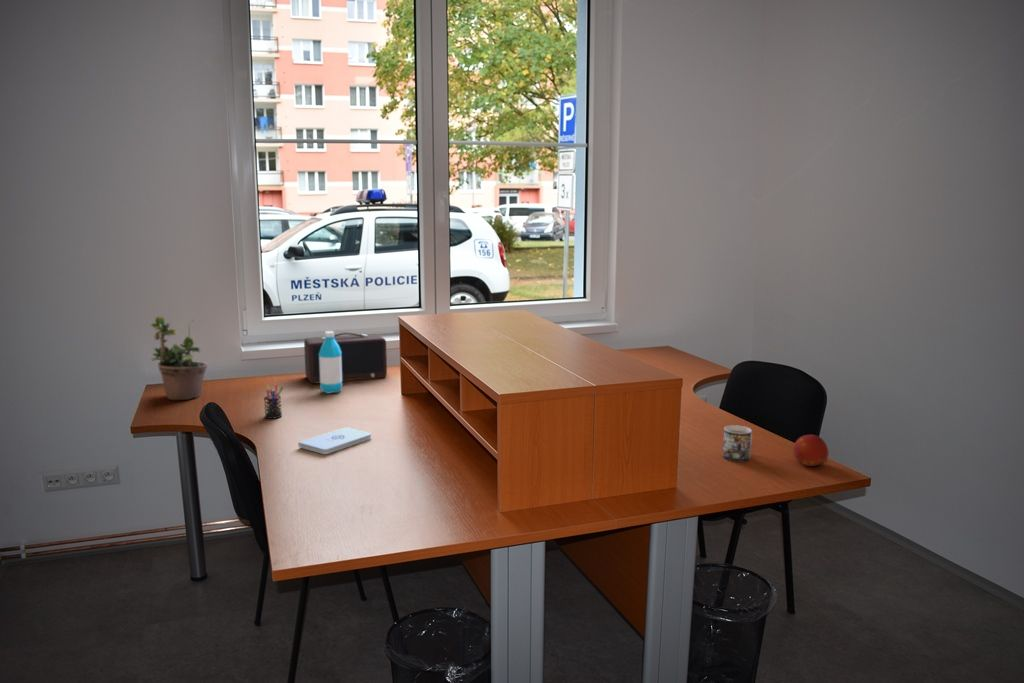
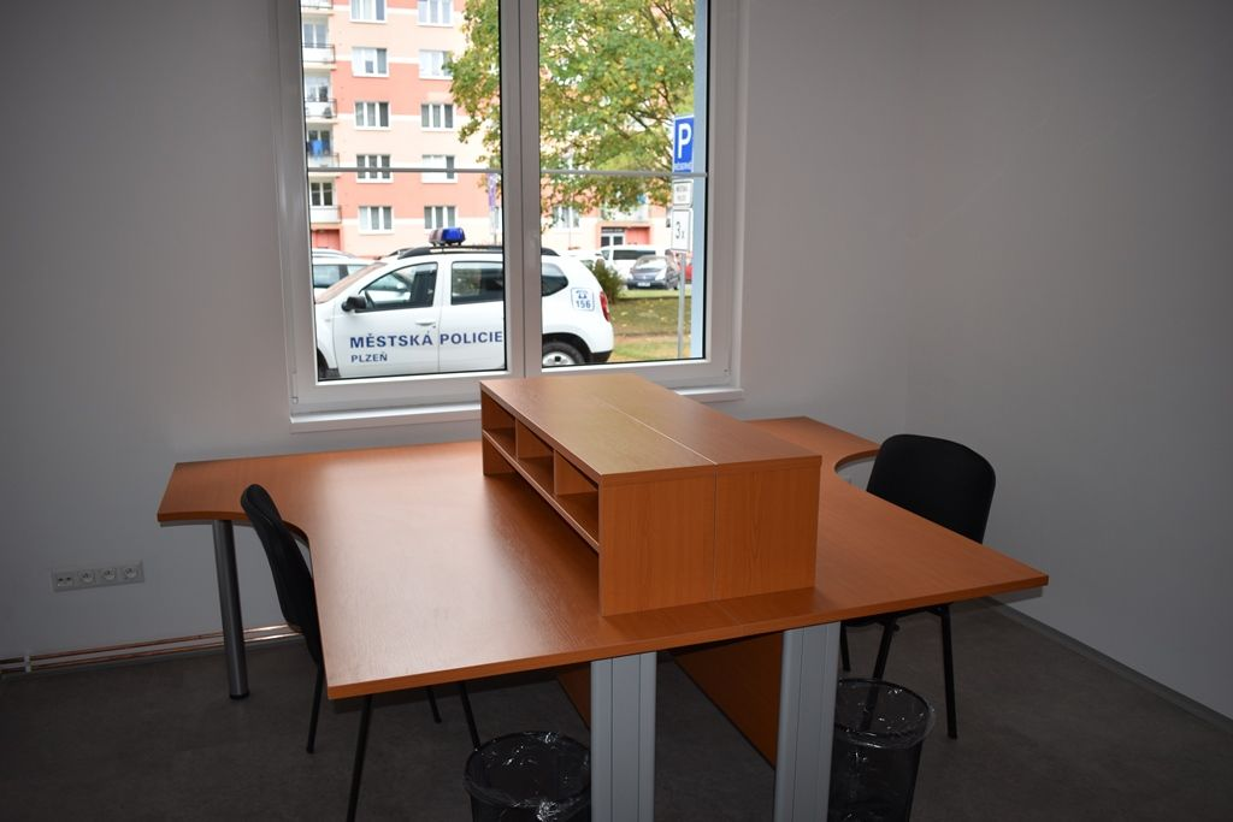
- fruit (810, 449)
- mug (740, 441)
- potted plant (181, 353)
- water bottle (330, 361)
- pen holder (274, 399)
- speaker (345, 355)
- notepad (336, 440)
